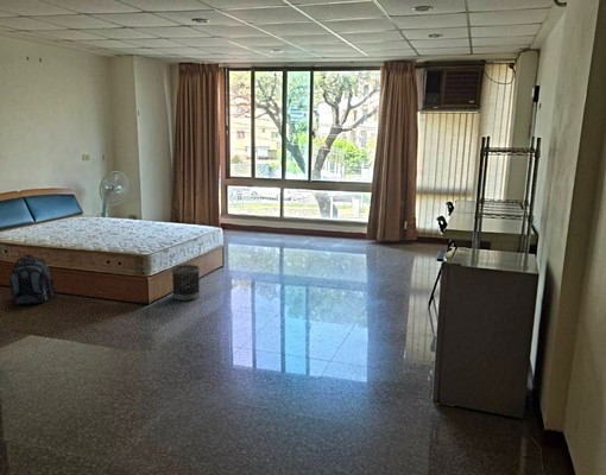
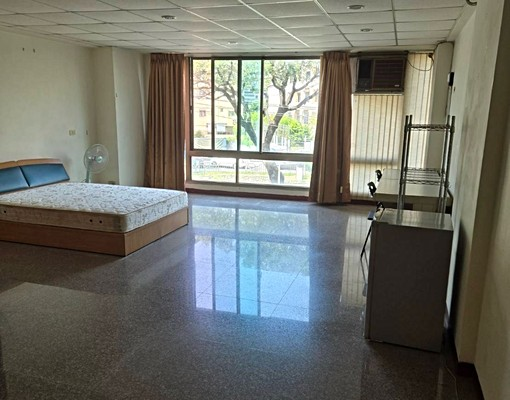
- wastebasket (185, 283)
- backpack (31, 277)
